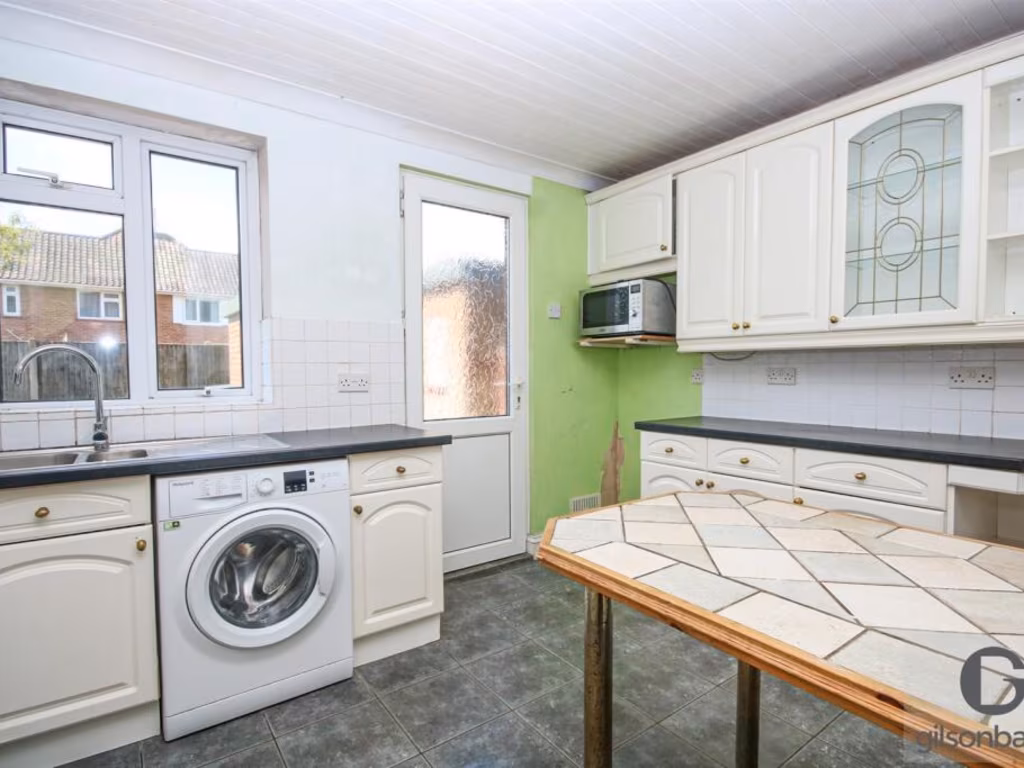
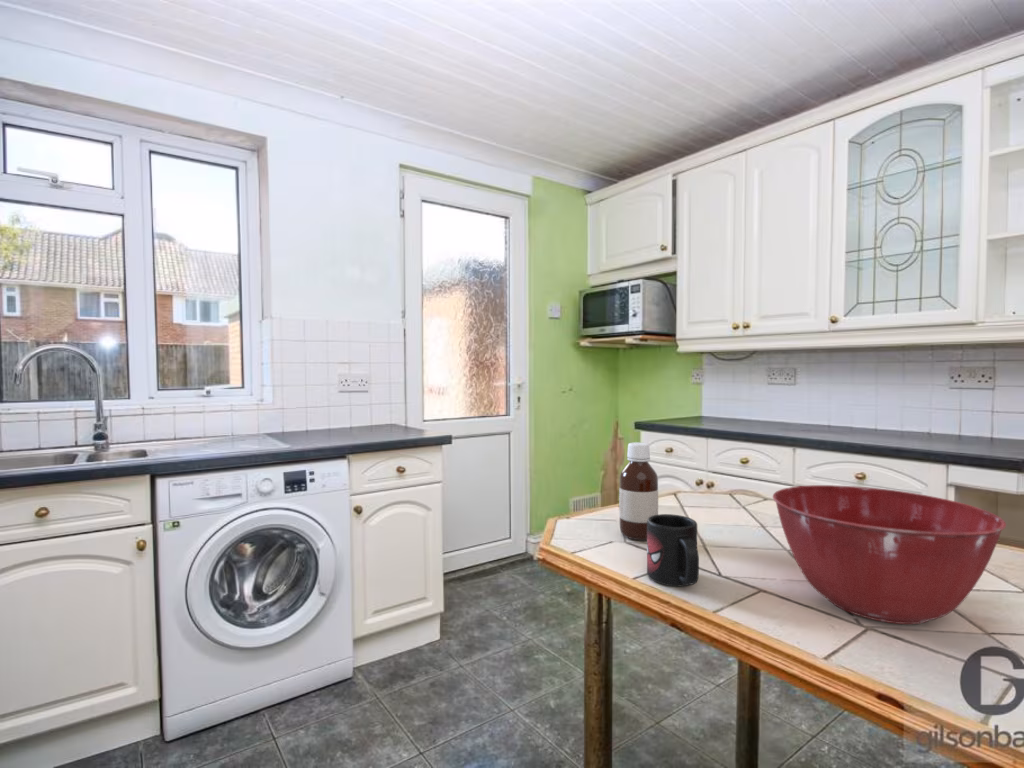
+ bottle (638, 490)
+ mug (676, 552)
+ mixing bowl (876, 553)
